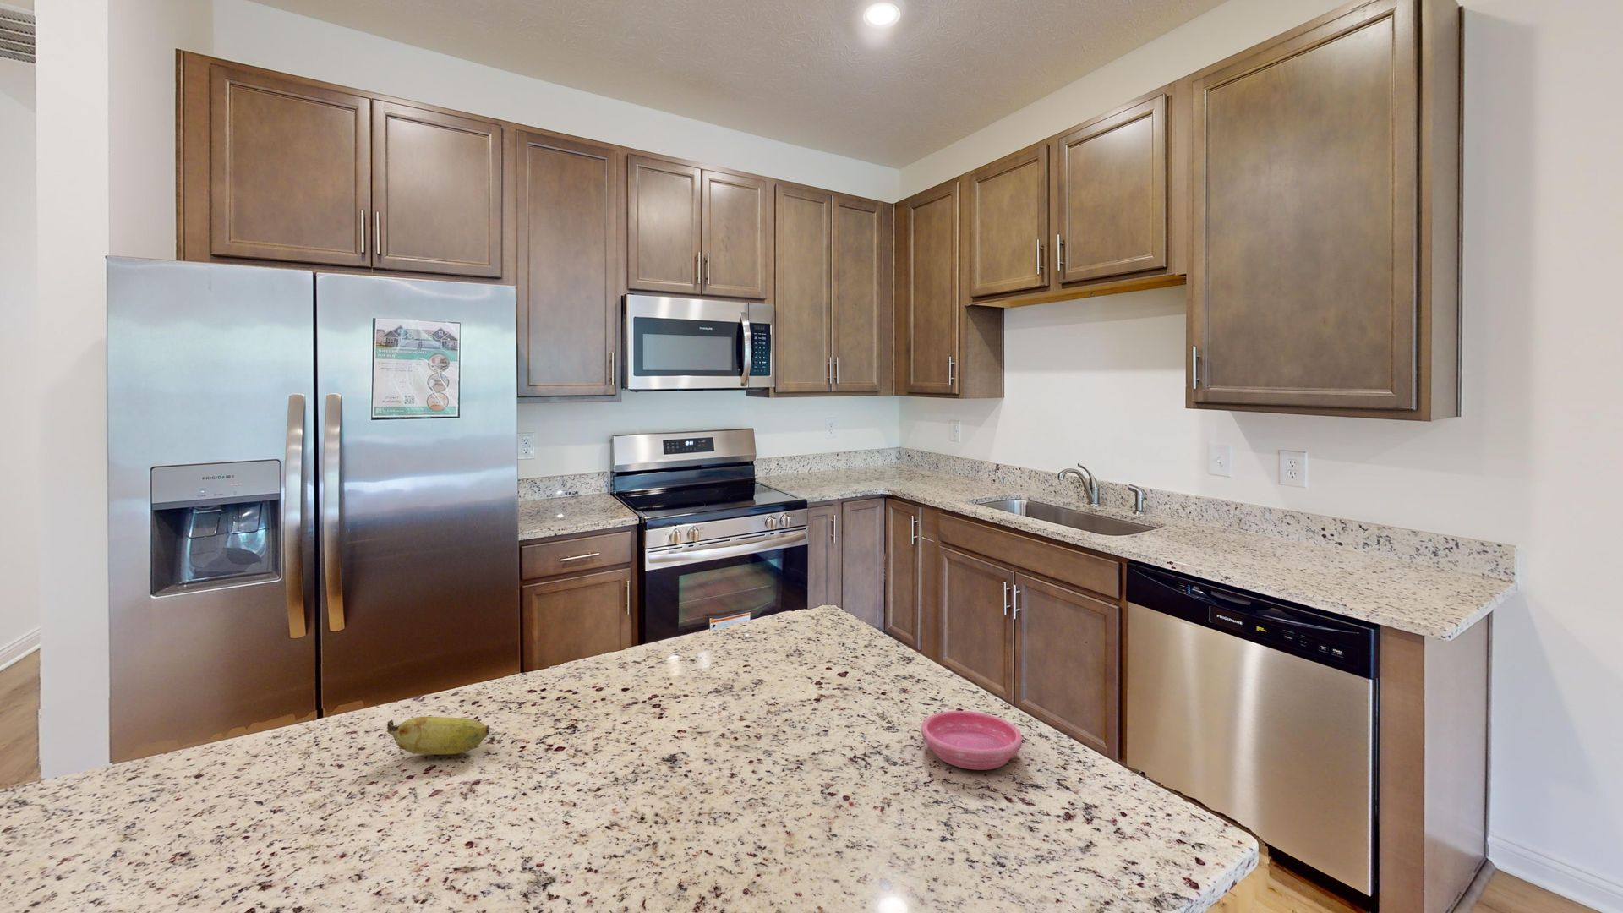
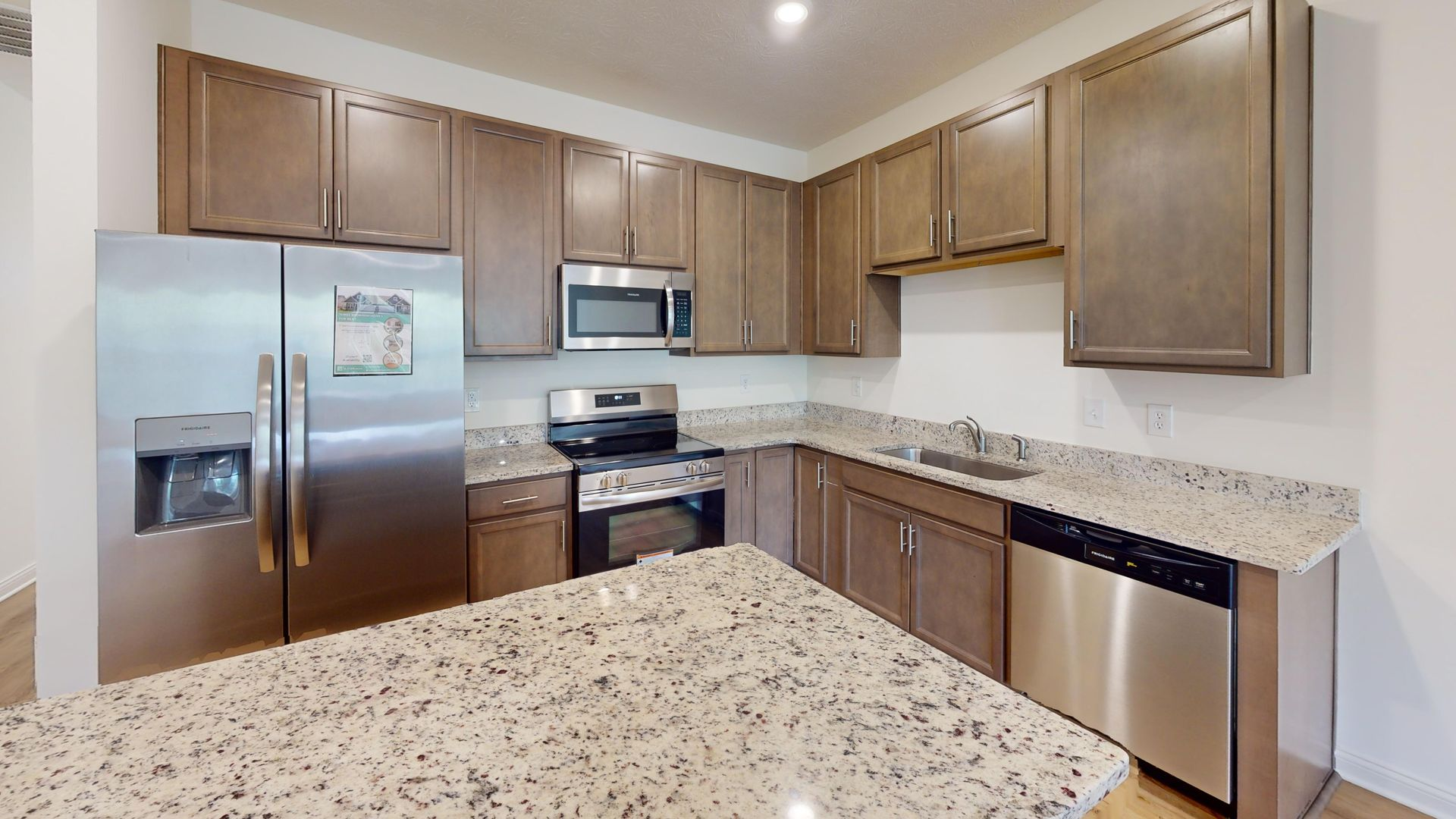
- banana (443, 735)
- saucer (971, 740)
